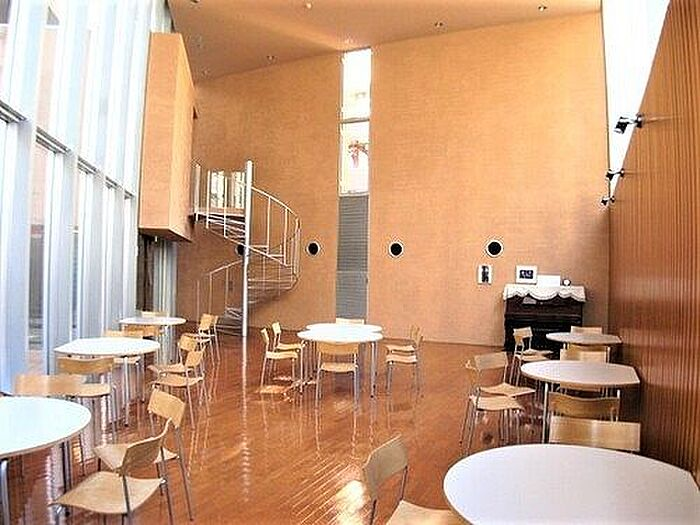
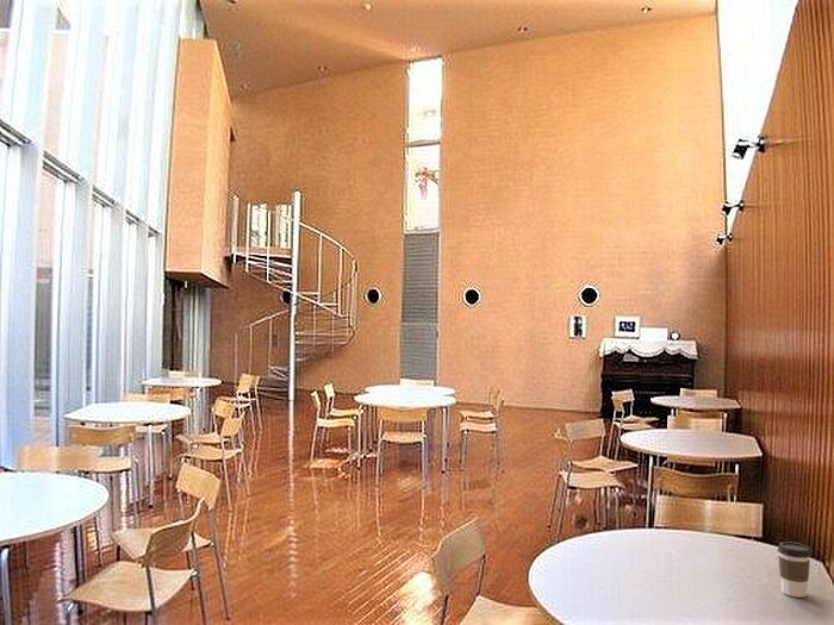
+ coffee cup (793, 569)
